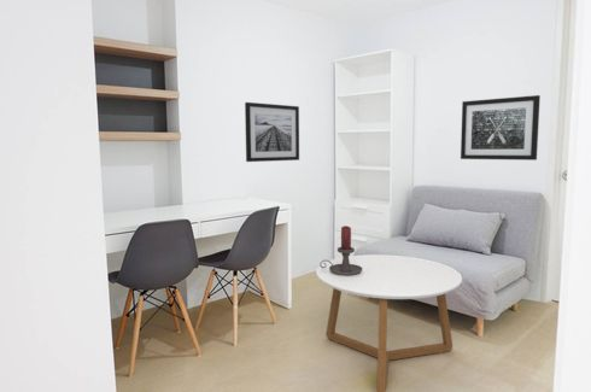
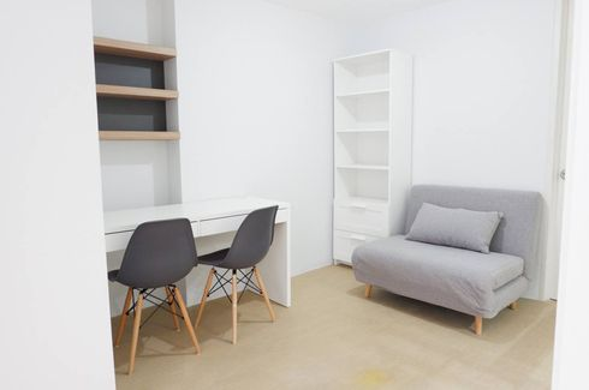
- wall art (273, 133)
- wall art (497, 129)
- candle holder (340, 248)
- coffee table (386, 317)
